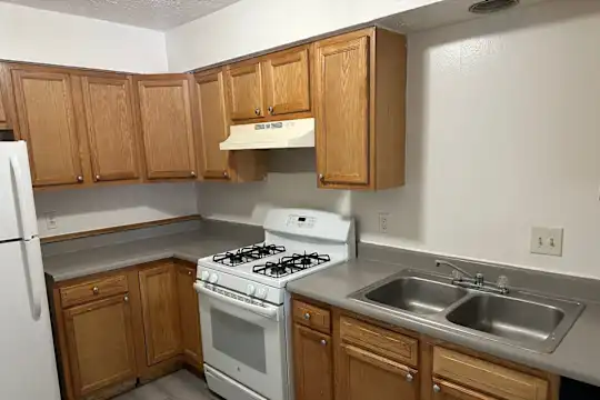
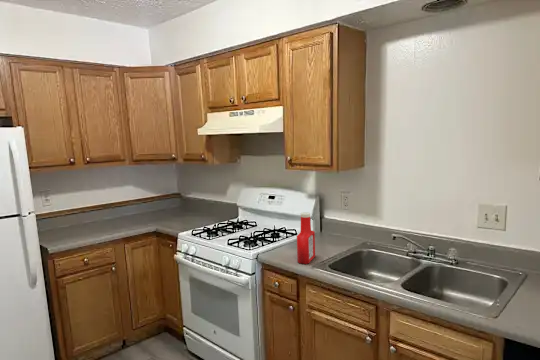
+ soap bottle (305, 236)
